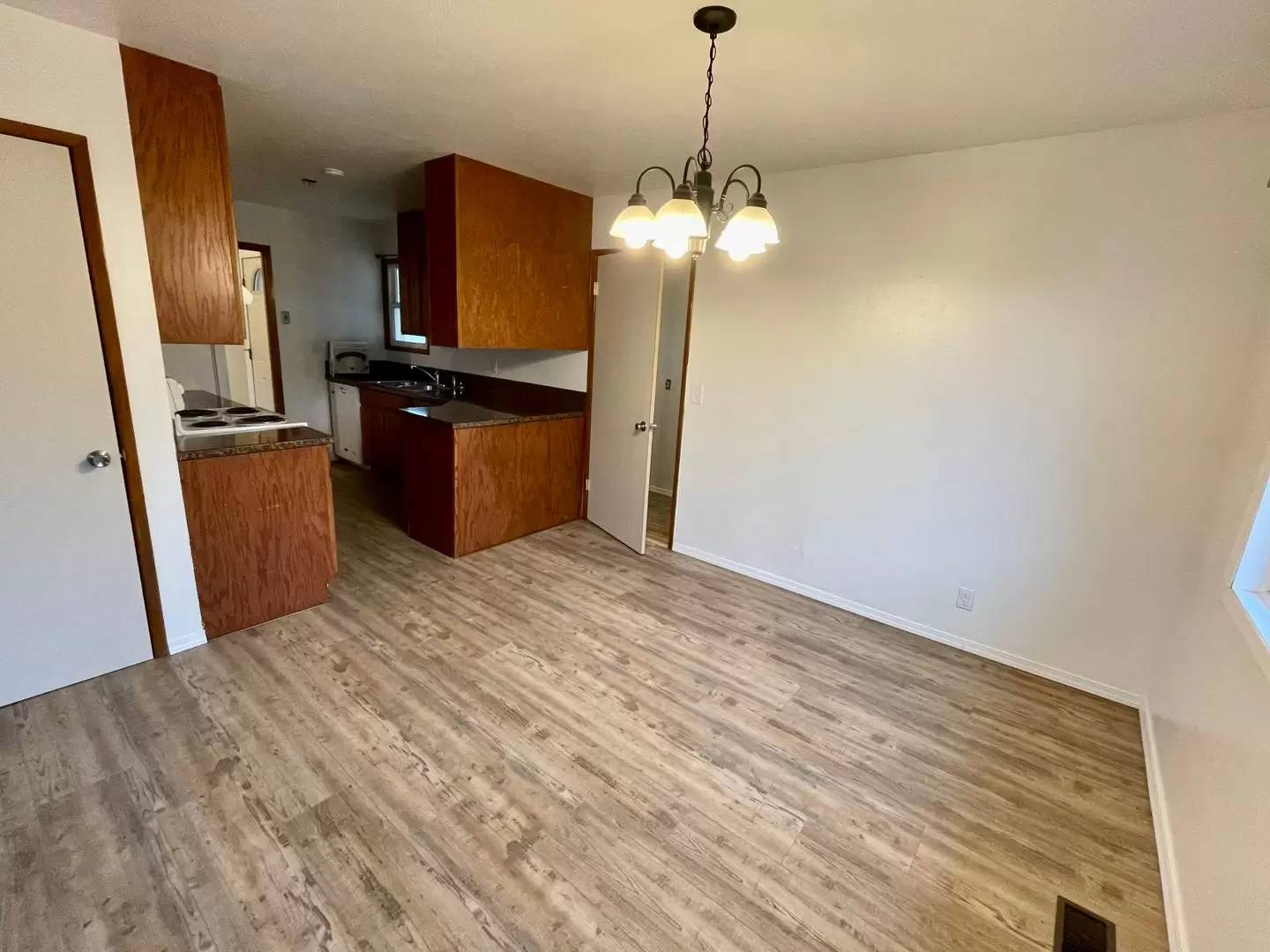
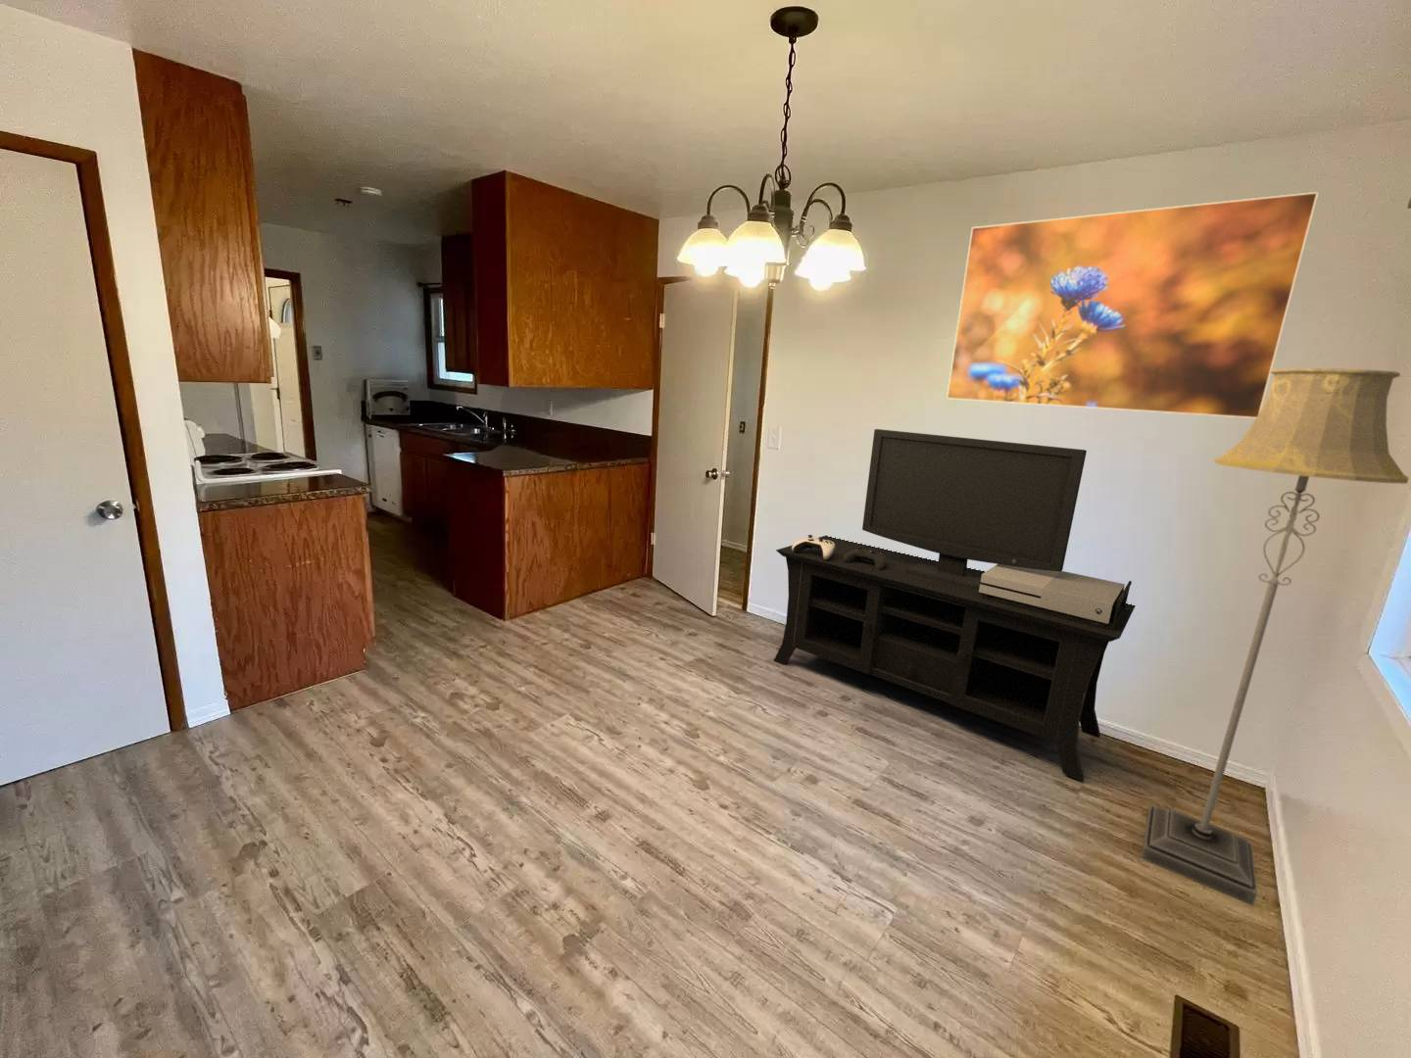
+ floor lamp (1257, 637)
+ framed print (1100, 313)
+ media console (940, 573)
